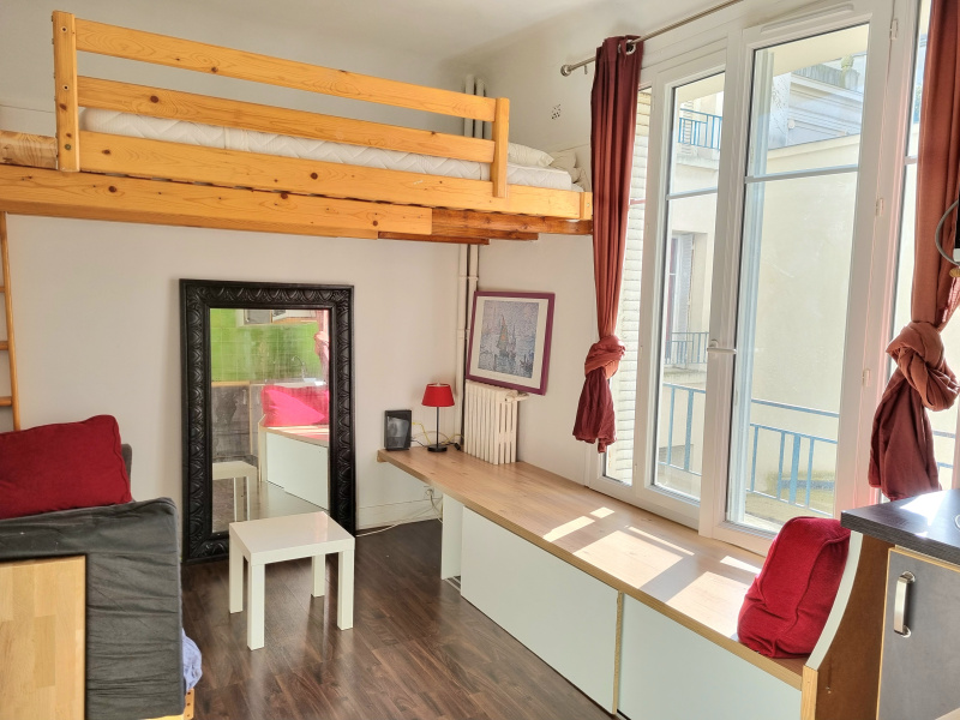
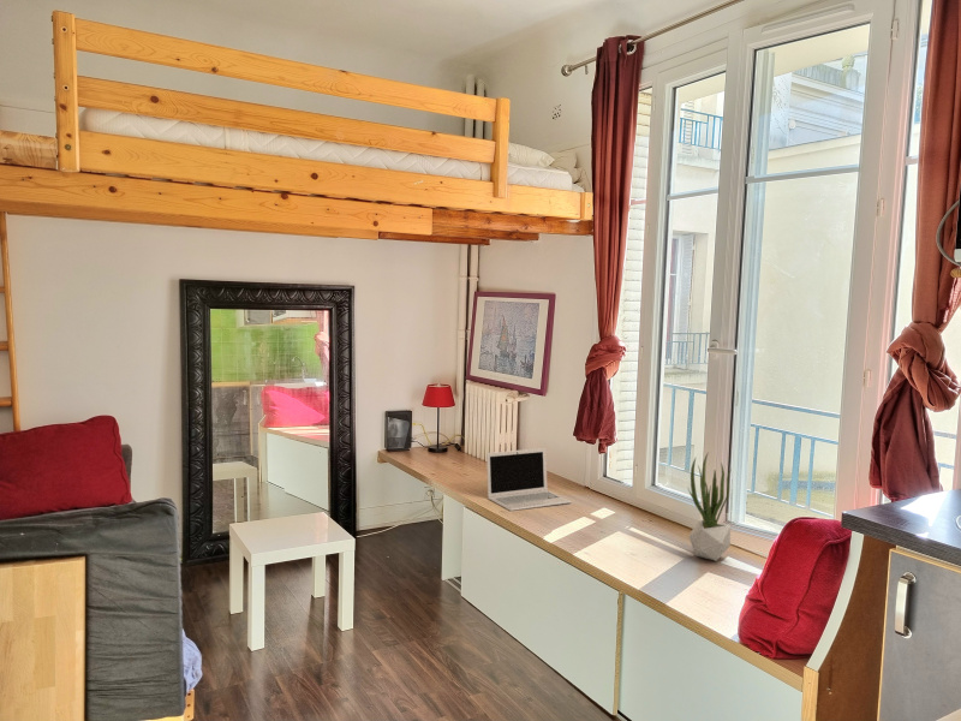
+ potted plant (708, 506)
+ laptop (529, 477)
